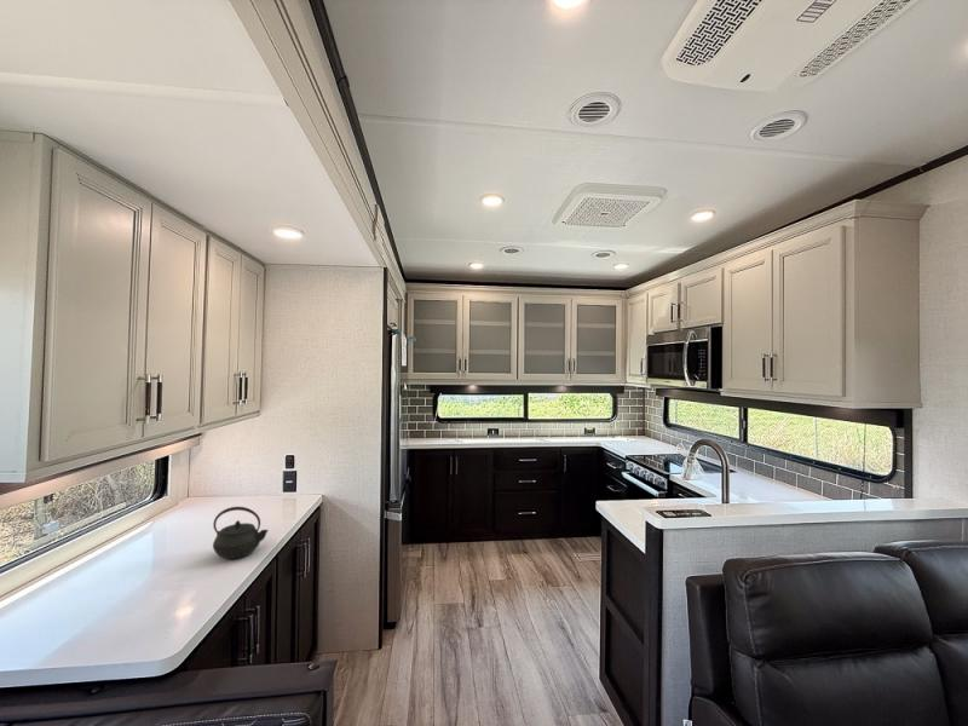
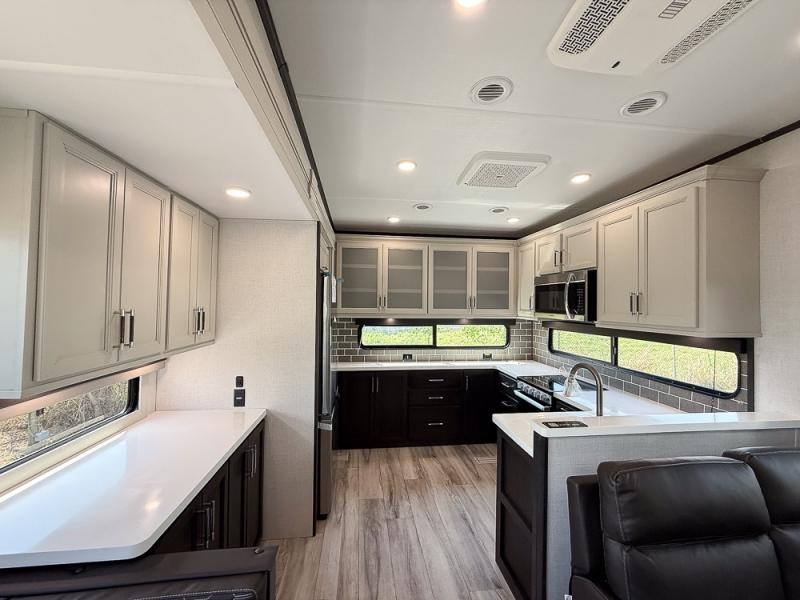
- kettle (241, 530)
